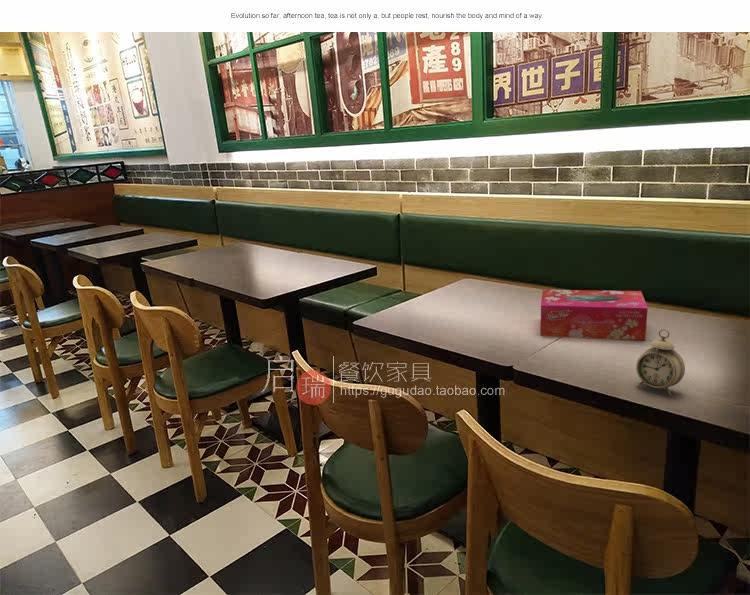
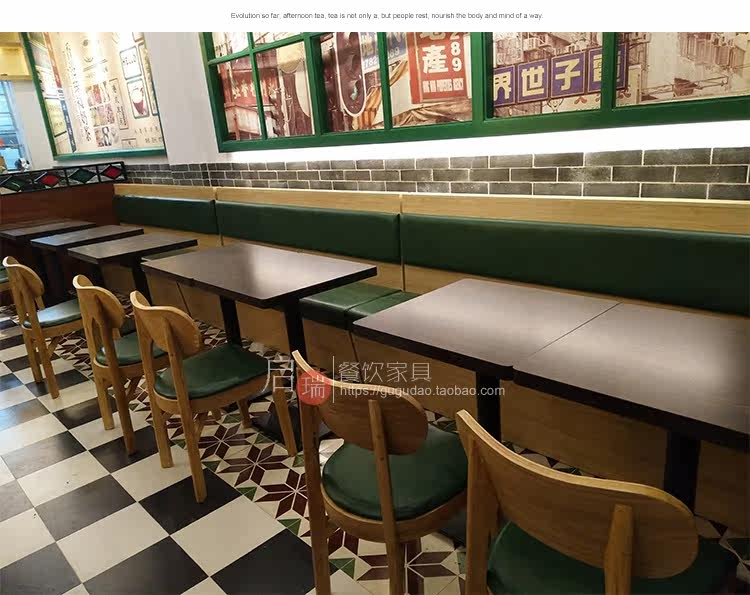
- tissue box (591, 313)
- alarm clock (659, 360)
